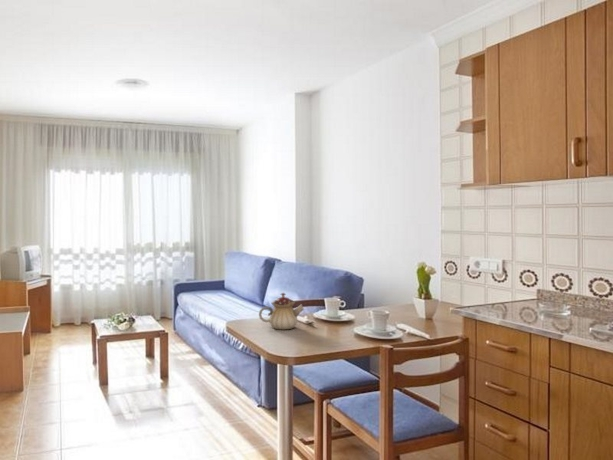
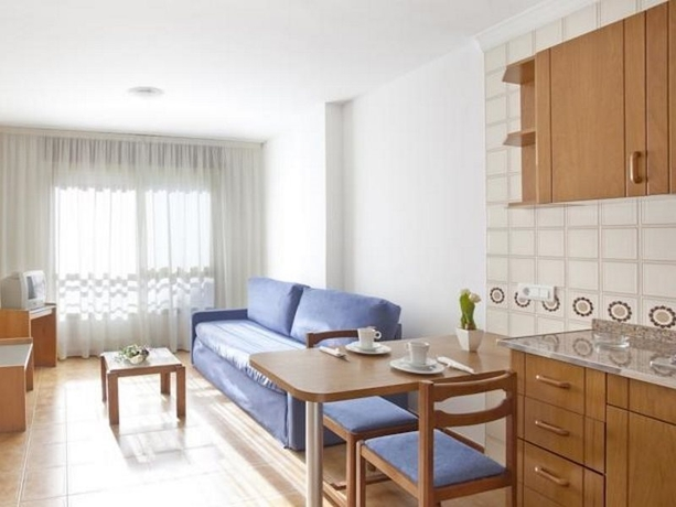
- teapot (281, 309)
